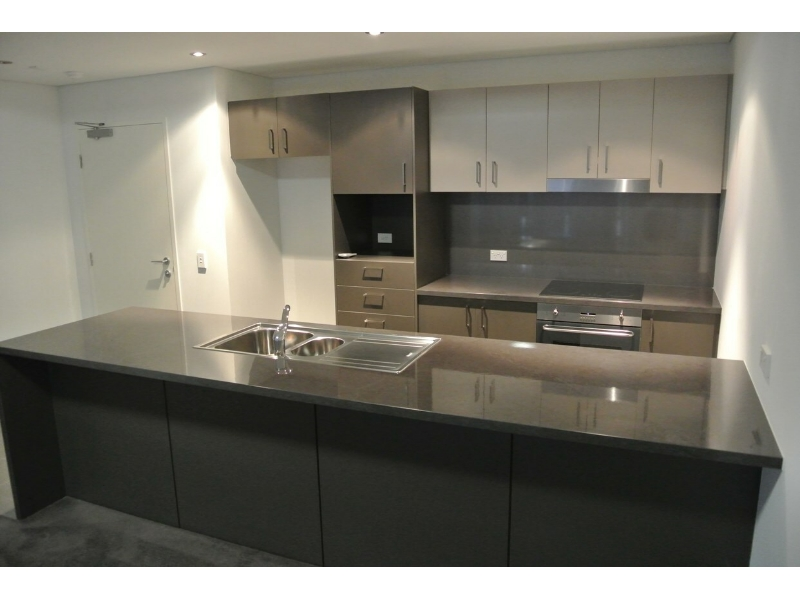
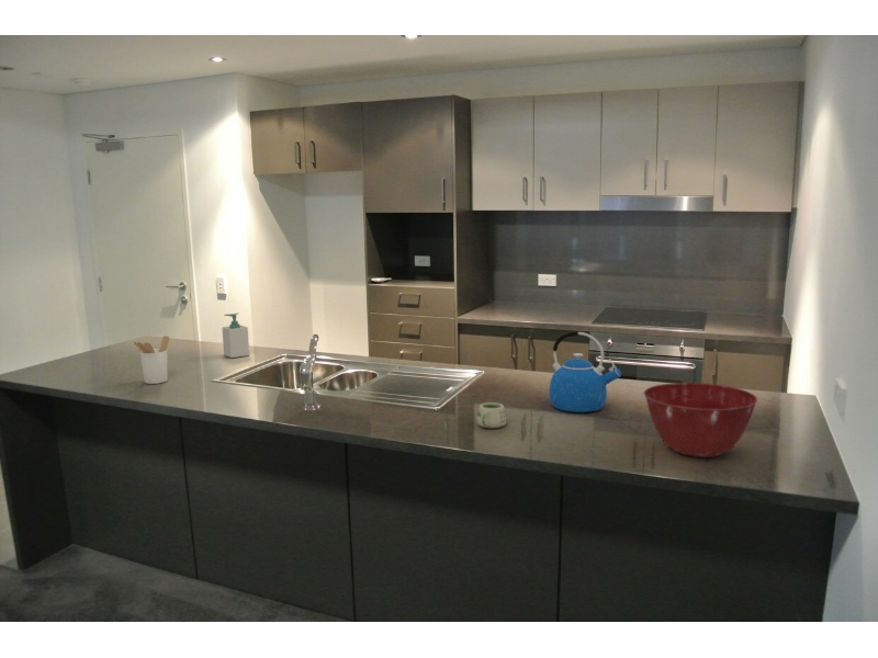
+ kettle (585, 368)
+ mug (489, 416)
+ utensil holder (150, 360)
+ mixing bowl (697, 421)
+ soap bottle (235, 334)
